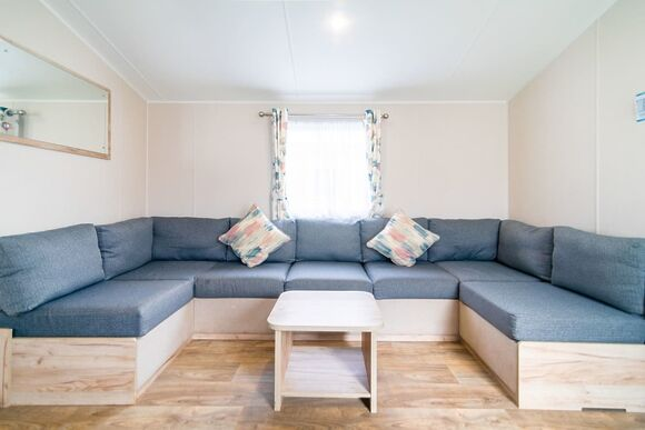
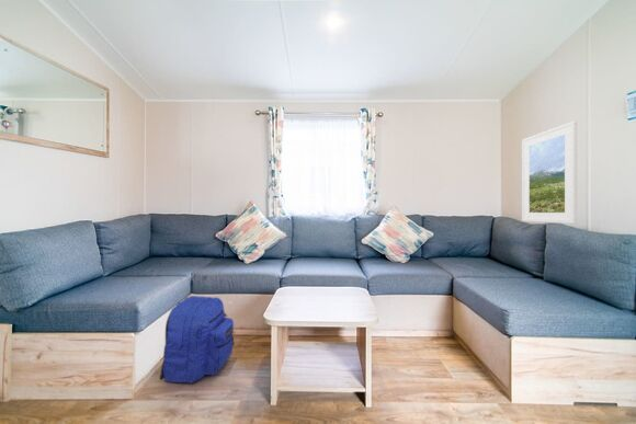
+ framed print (546, 176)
+ backpack (202, 332)
